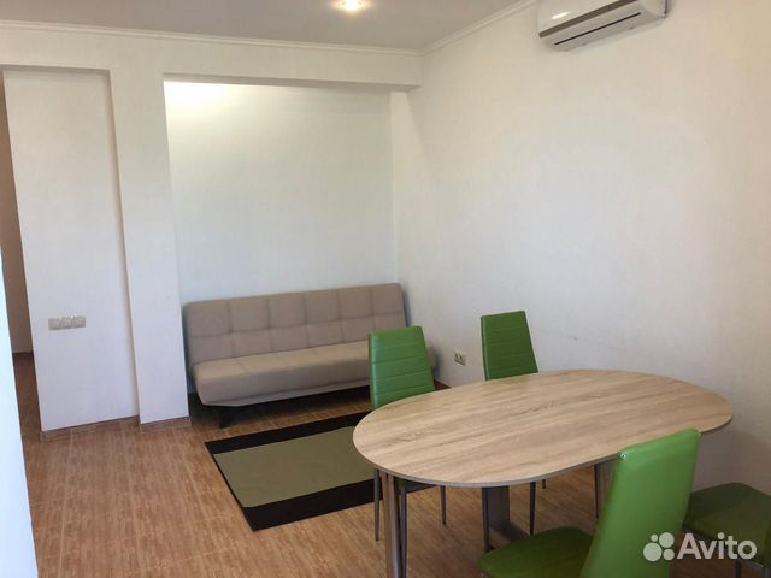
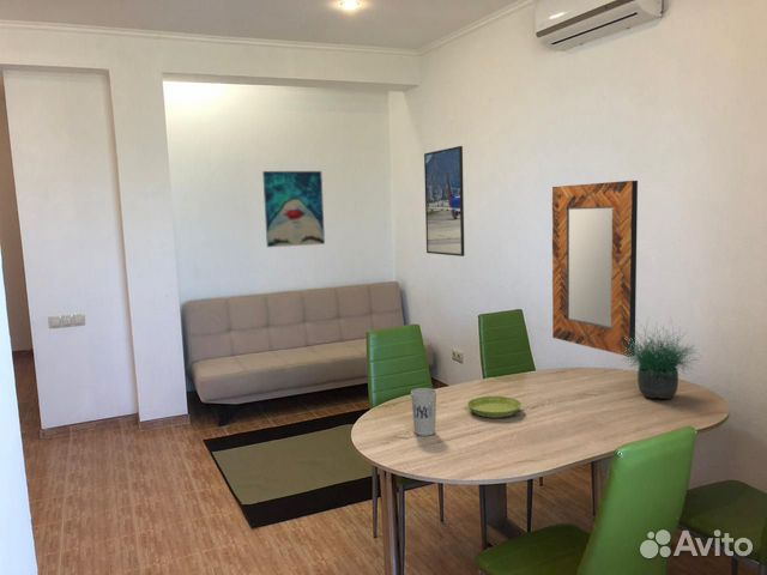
+ saucer (494, 407)
+ wall art (294, 208)
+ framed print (443, 202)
+ cup (424, 411)
+ potted plant (658, 355)
+ home mirror (591, 266)
